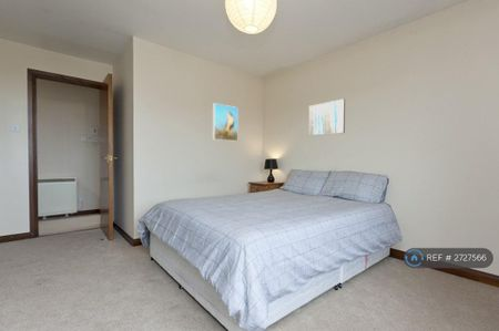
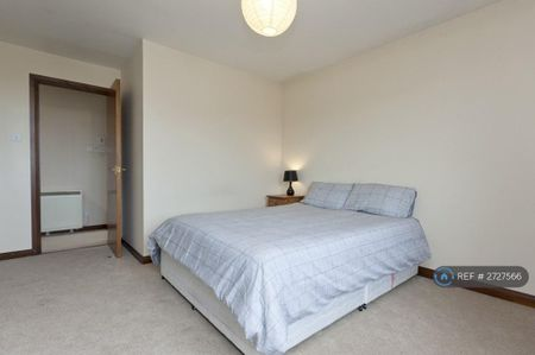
- wall art (325, 118)
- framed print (225, 123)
